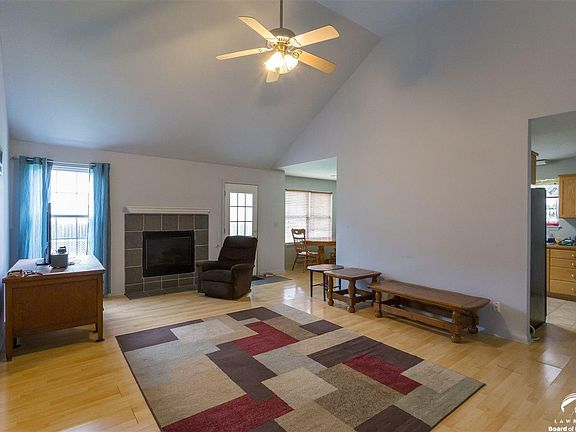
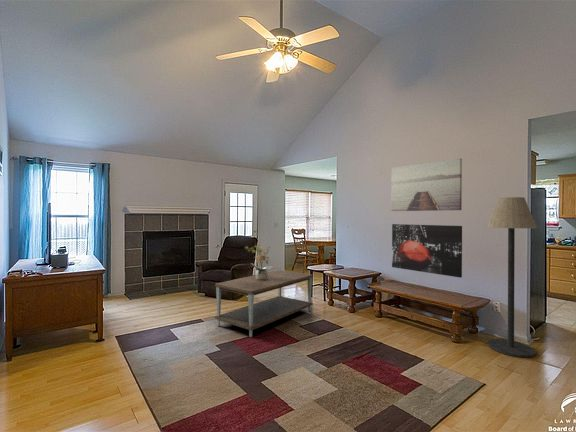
+ potted plant (260, 261)
+ floor lamp (511, 273)
+ wall art (423, 187)
+ coffee table (268, 299)
+ wall art (423, 248)
